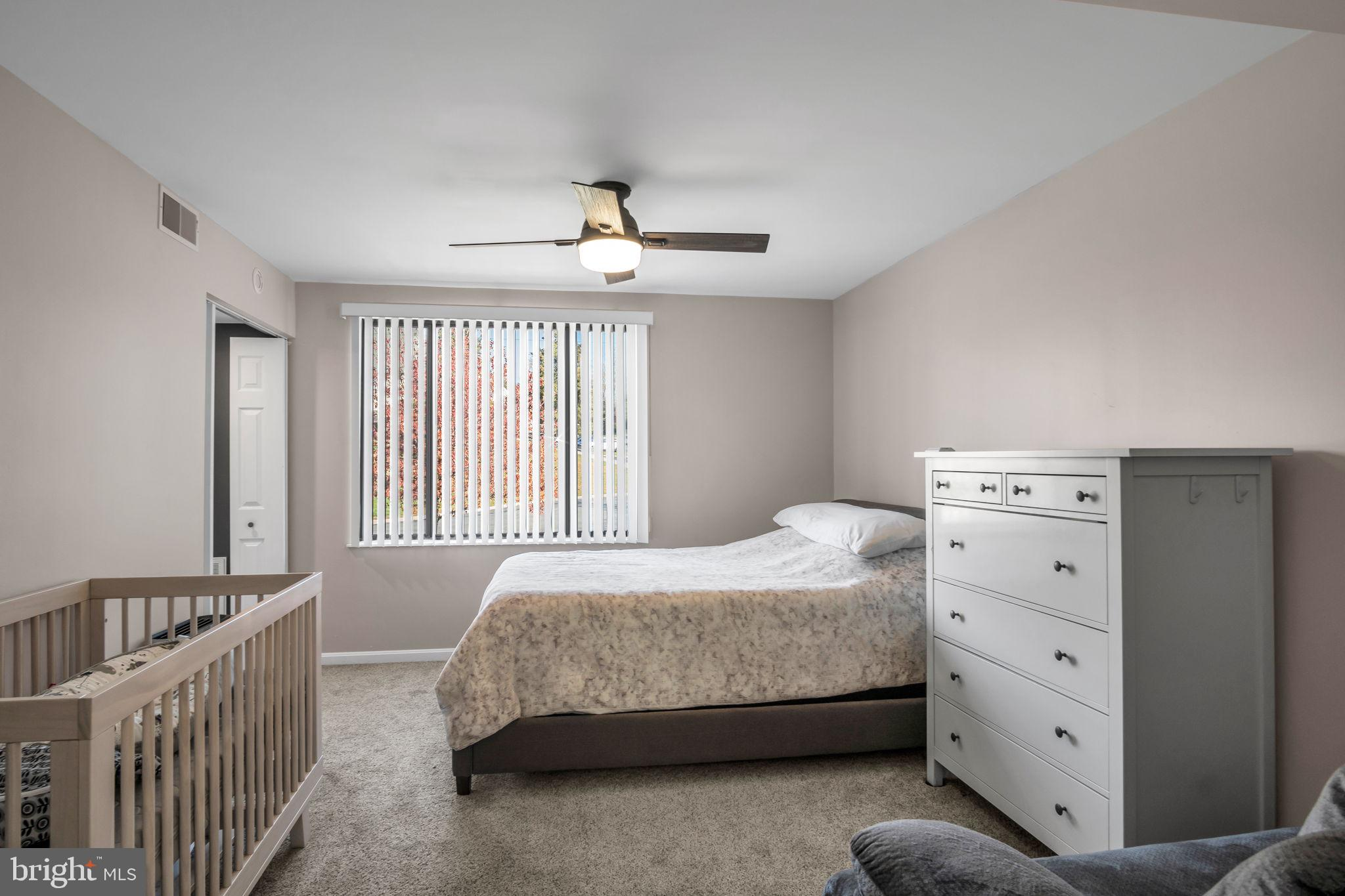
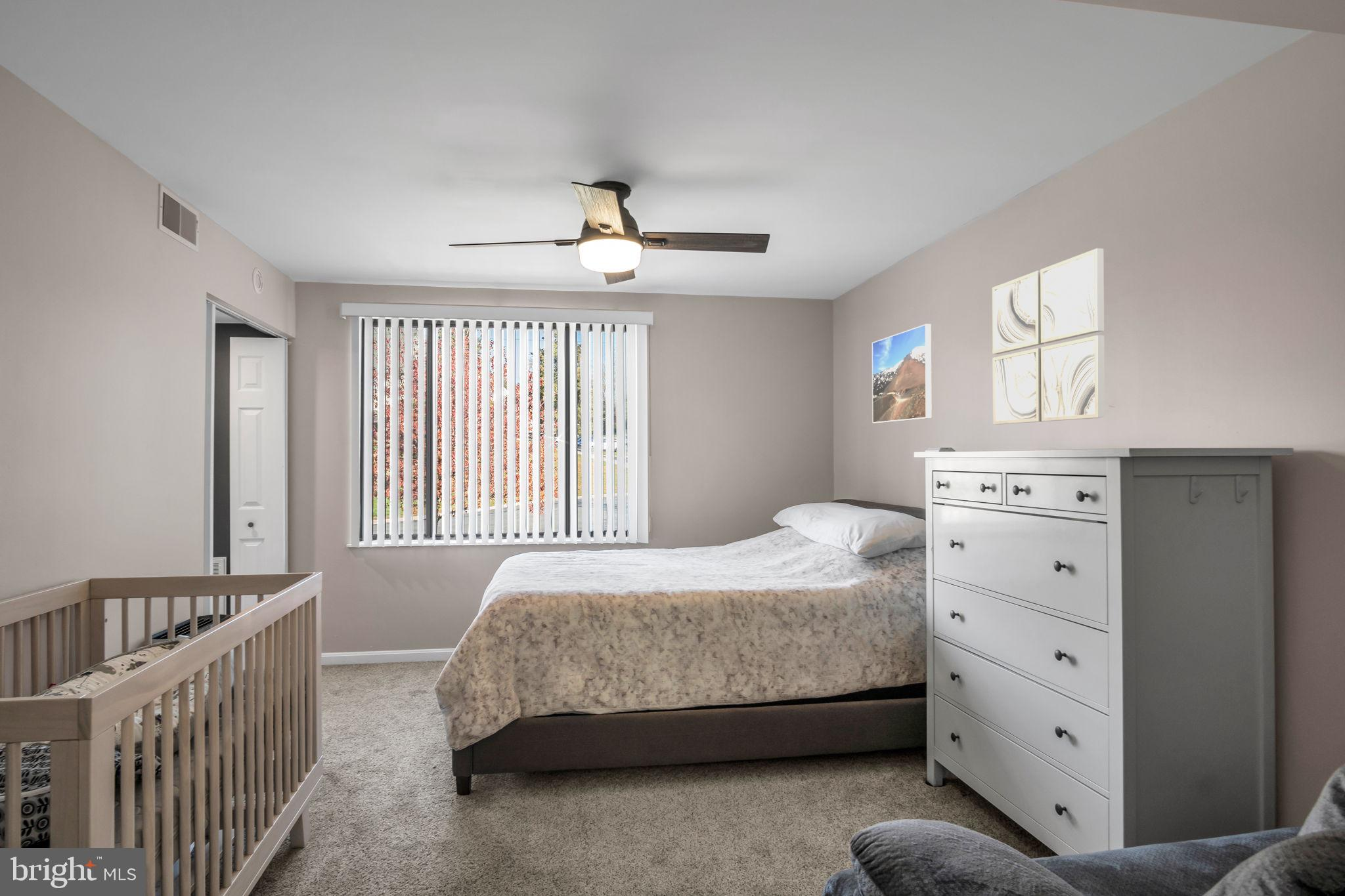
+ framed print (899, 377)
+ wall art (1042, 344)
